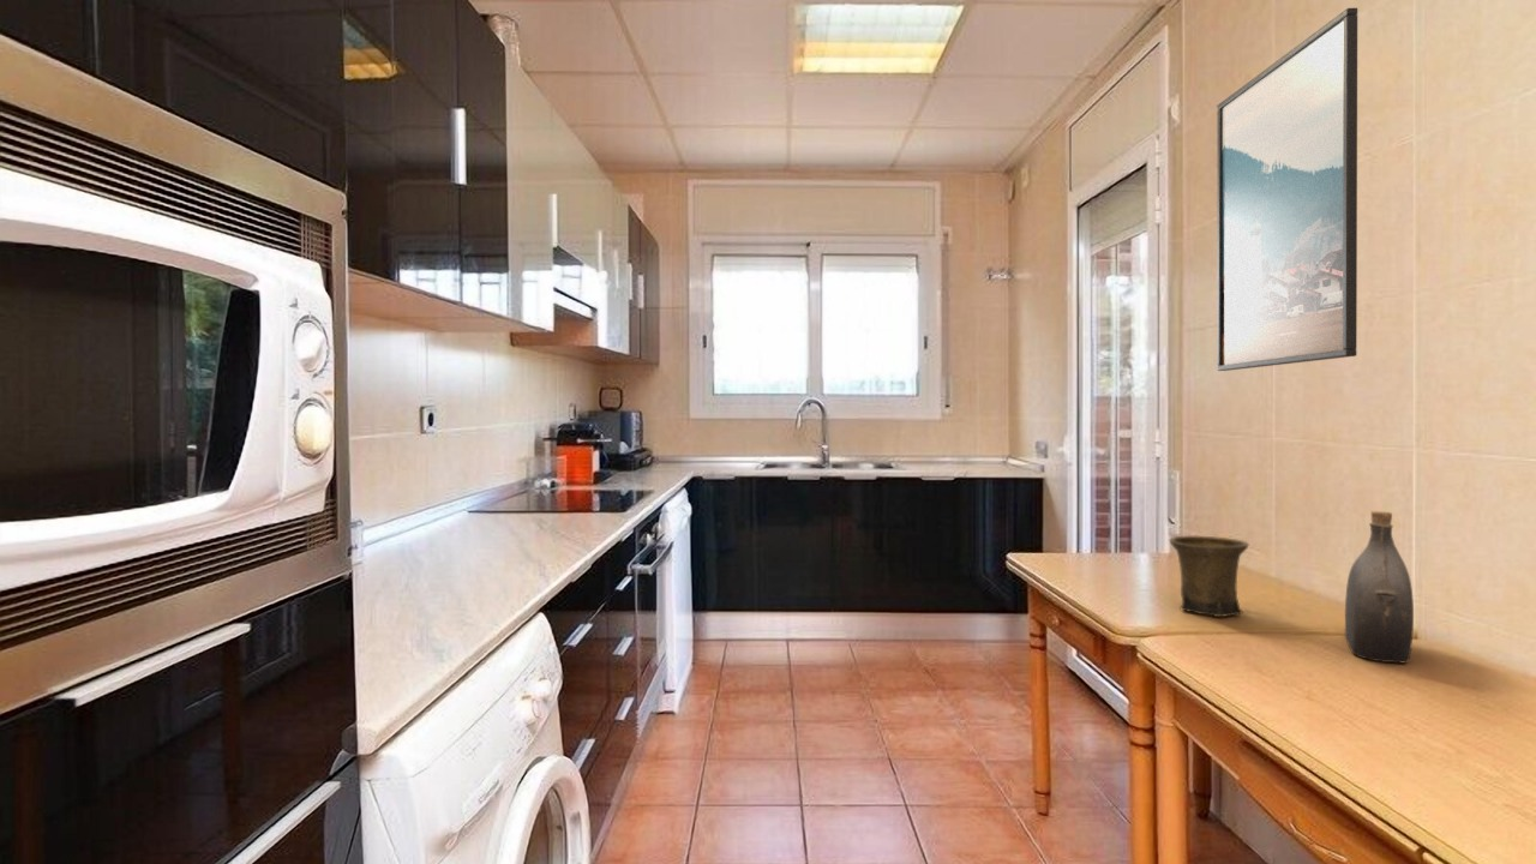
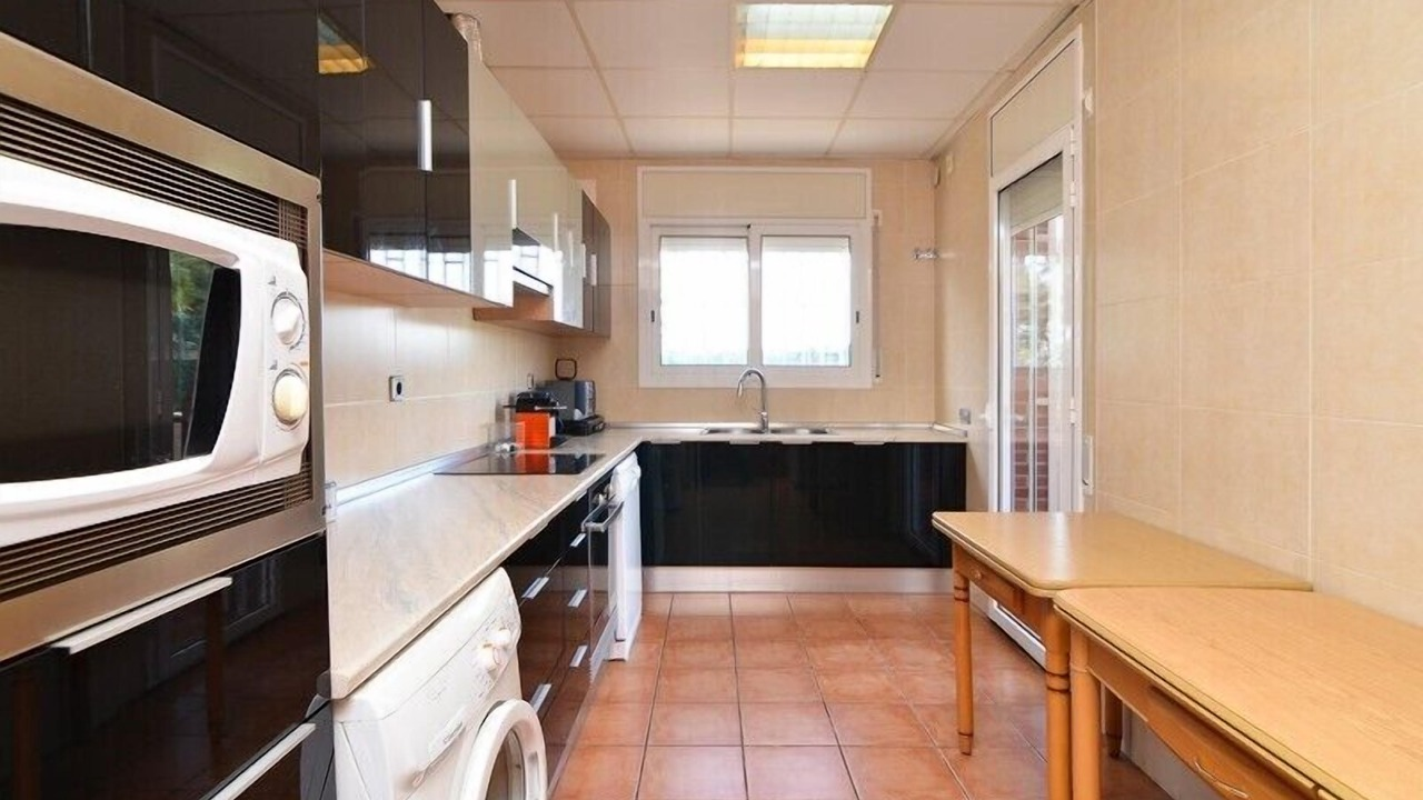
- water jug (1376, 580)
- mug (1207, 575)
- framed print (1277, 214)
